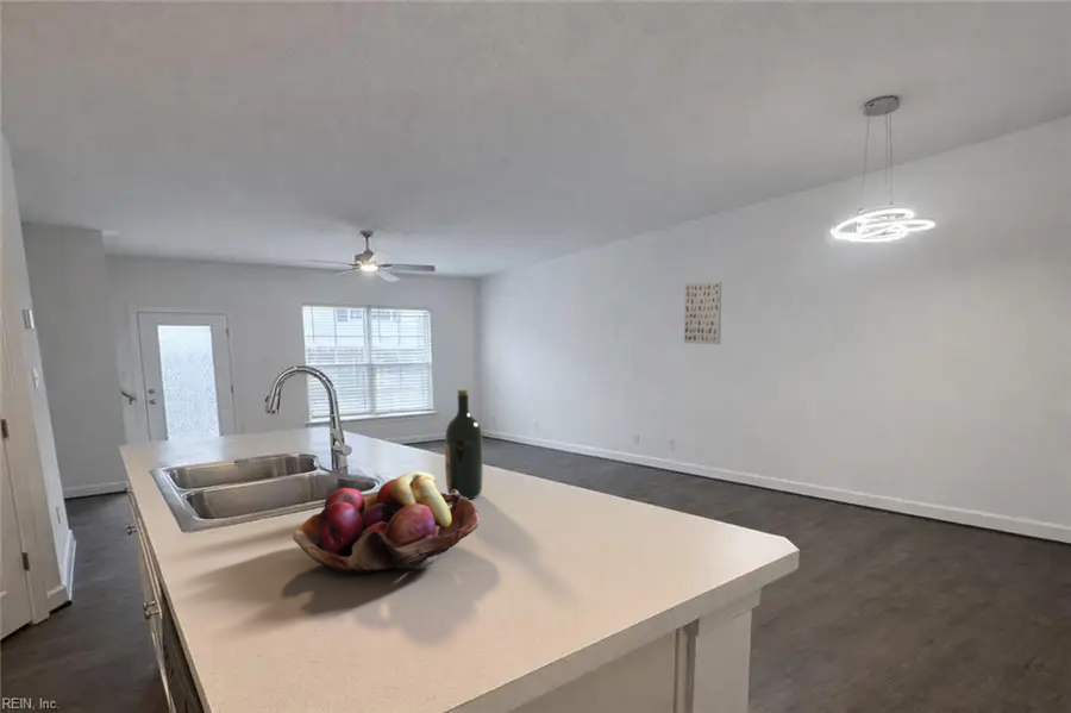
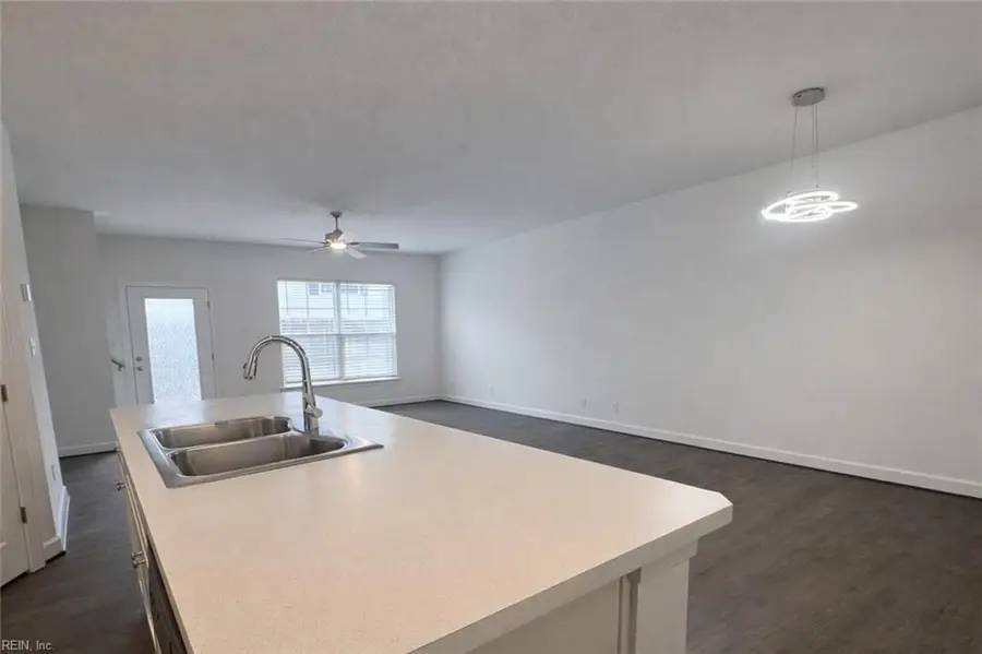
- wine bottle (463, 443)
- wall art (702, 313)
- fruit basket (394, 515)
